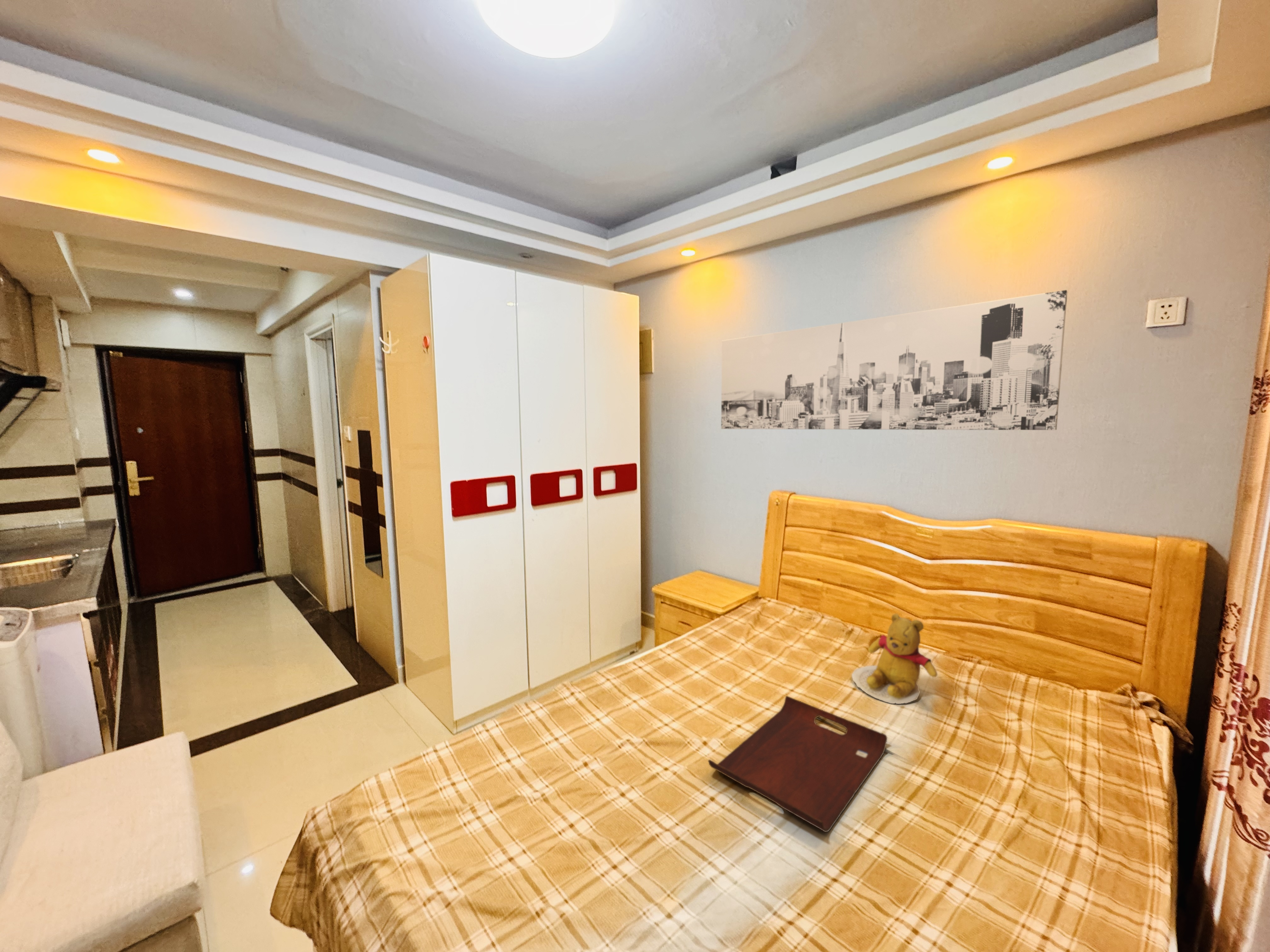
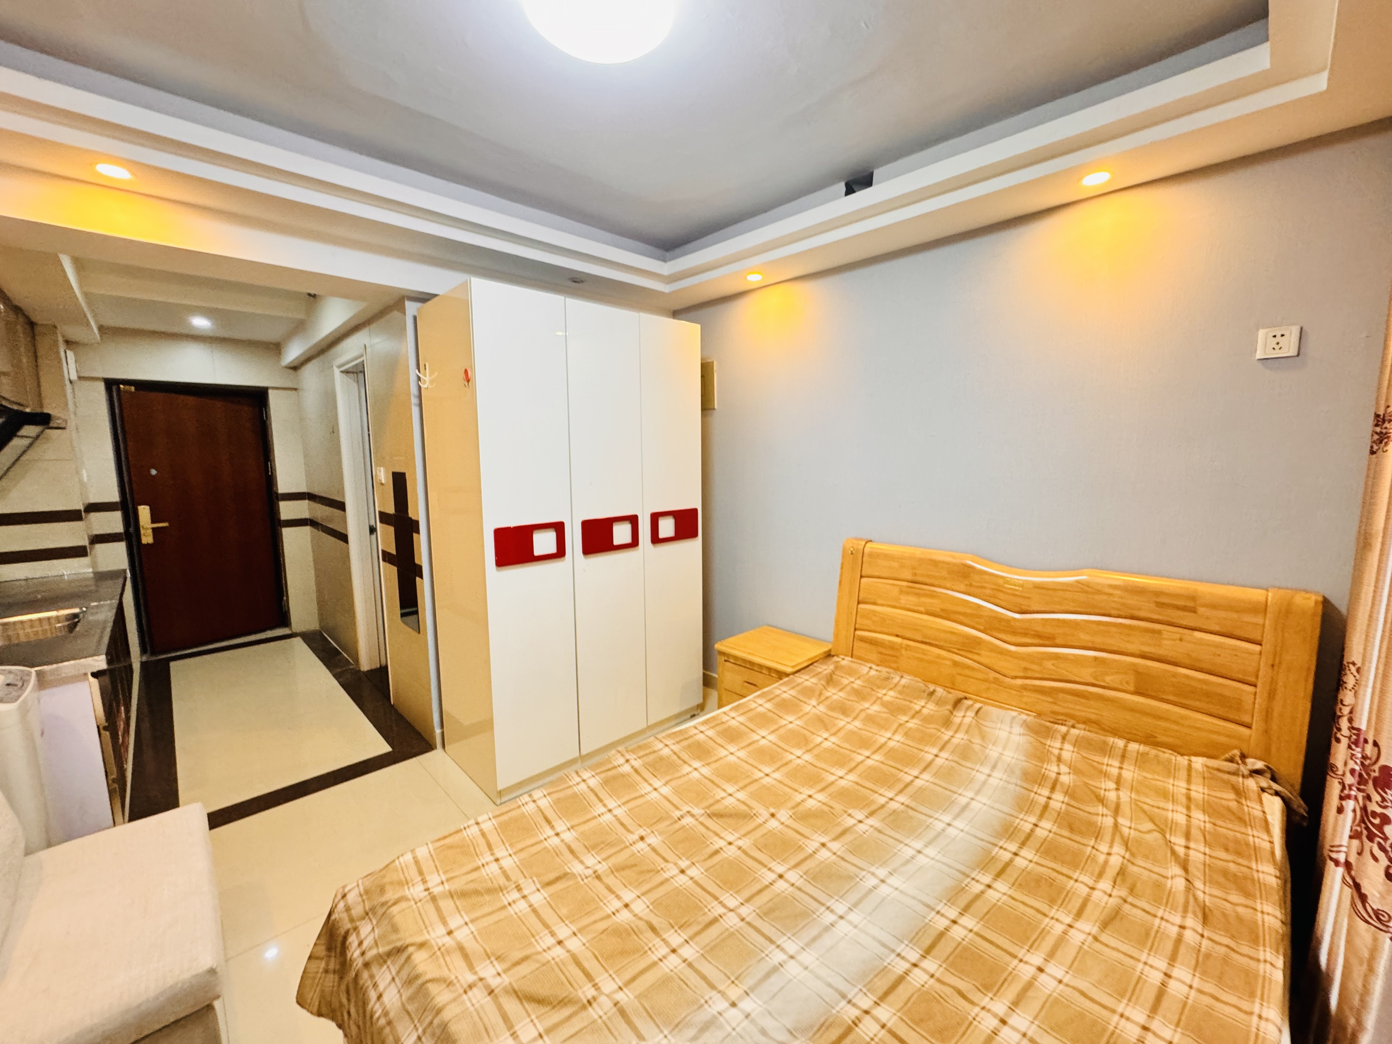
- serving tray (801, 754)
- wall art (855, 376)
- teddy bear (895, 653)
